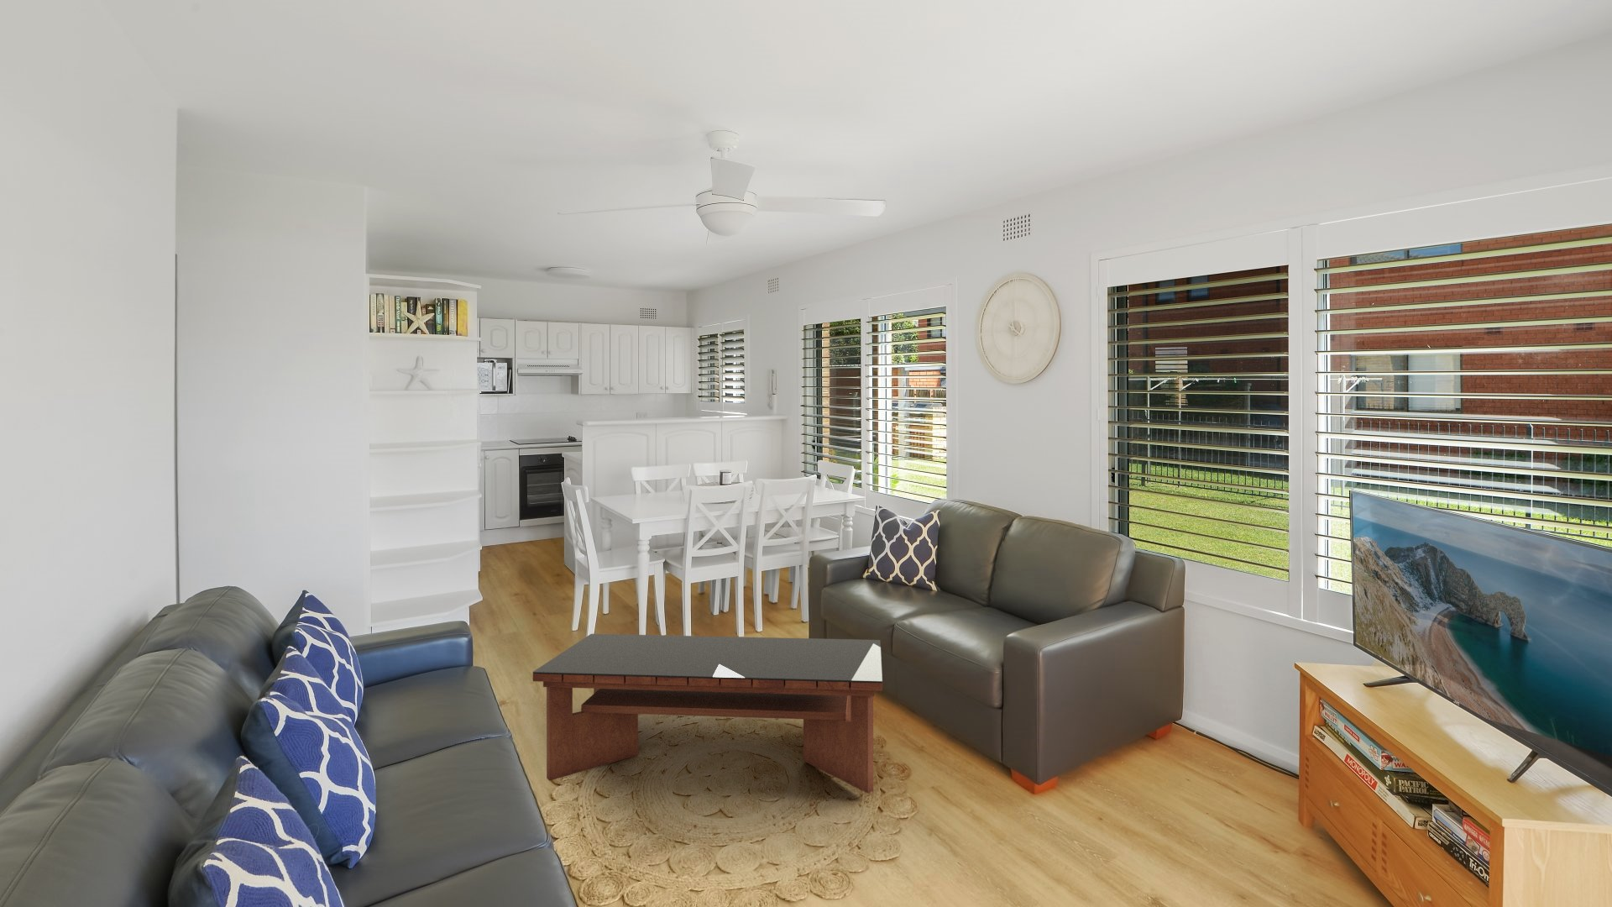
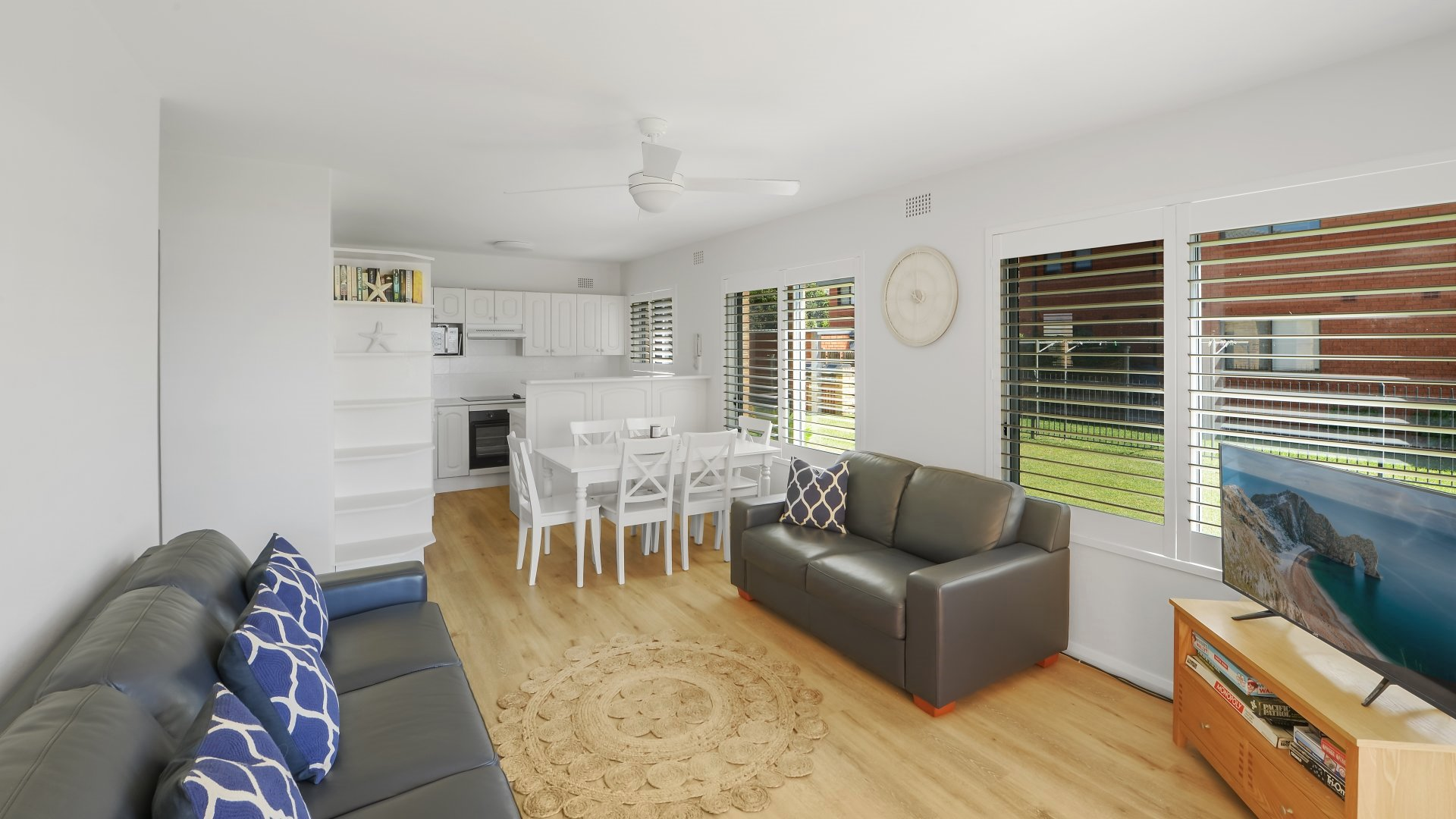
- coffee table (720, 707)
